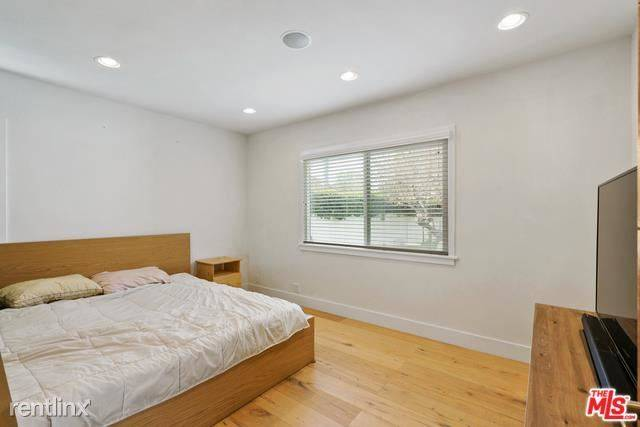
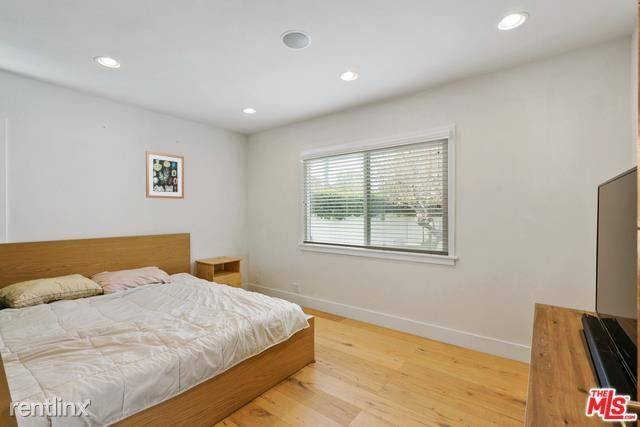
+ wall art (165, 176)
